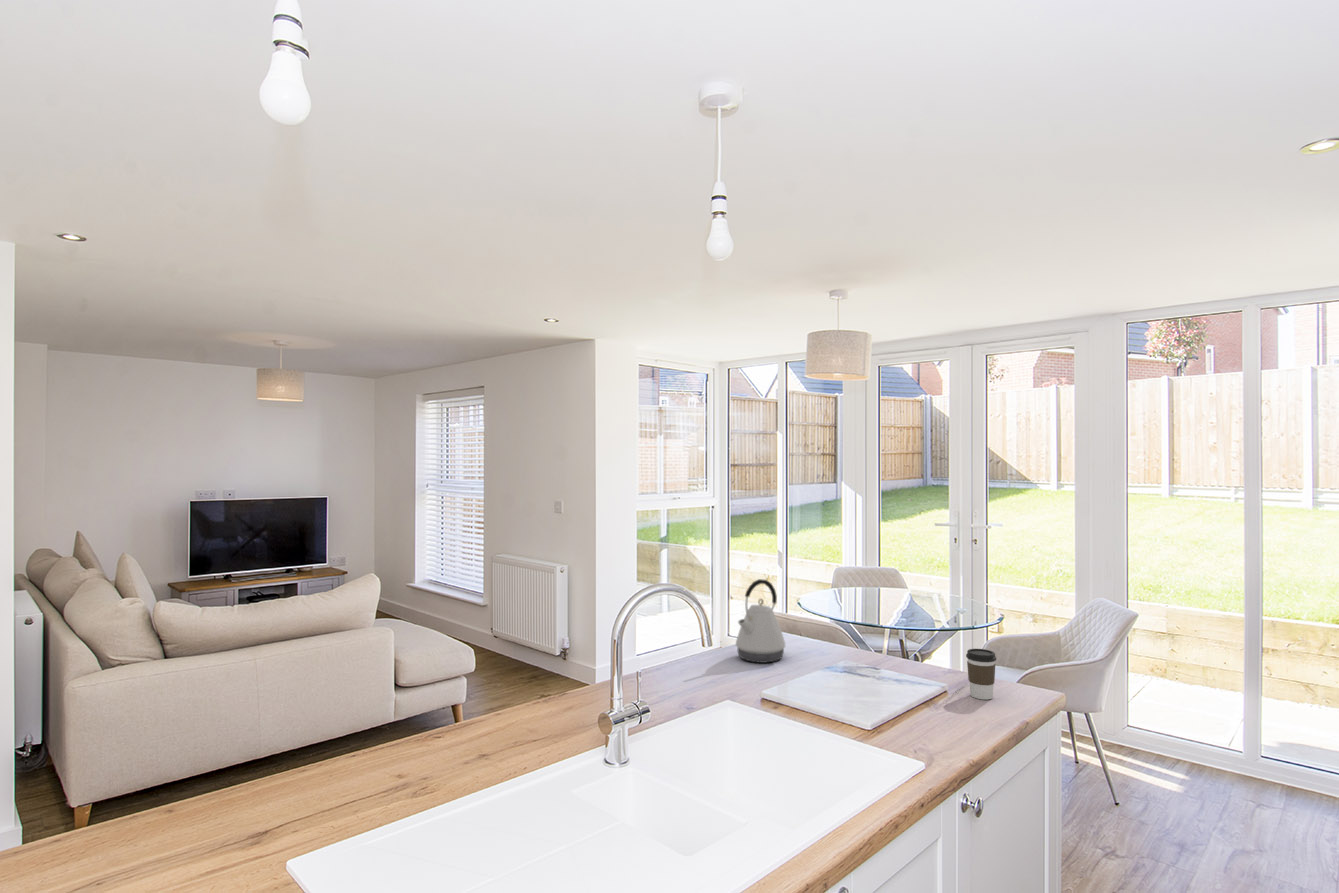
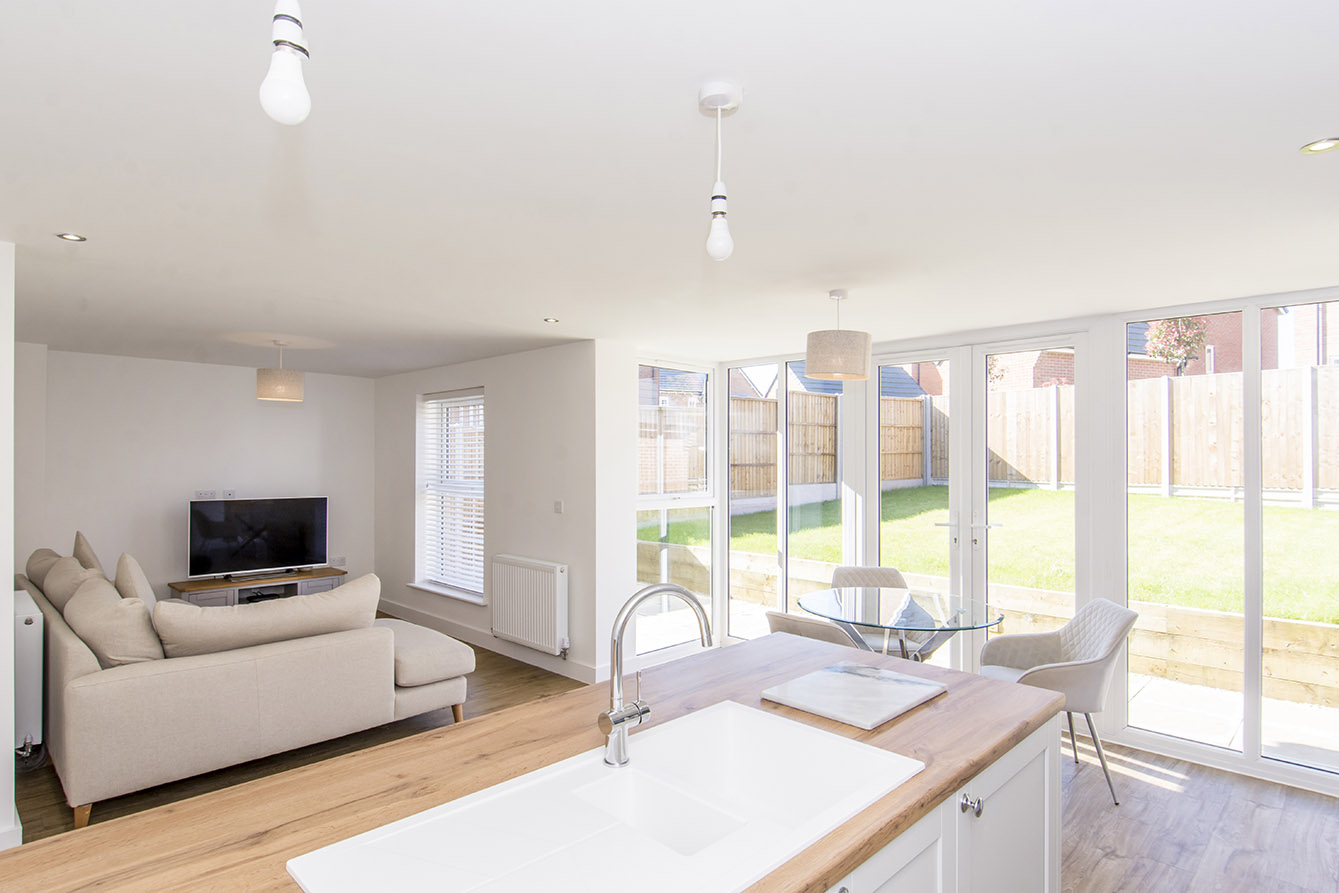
- coffee cup (981, 674)
- kettle (759, 618)
